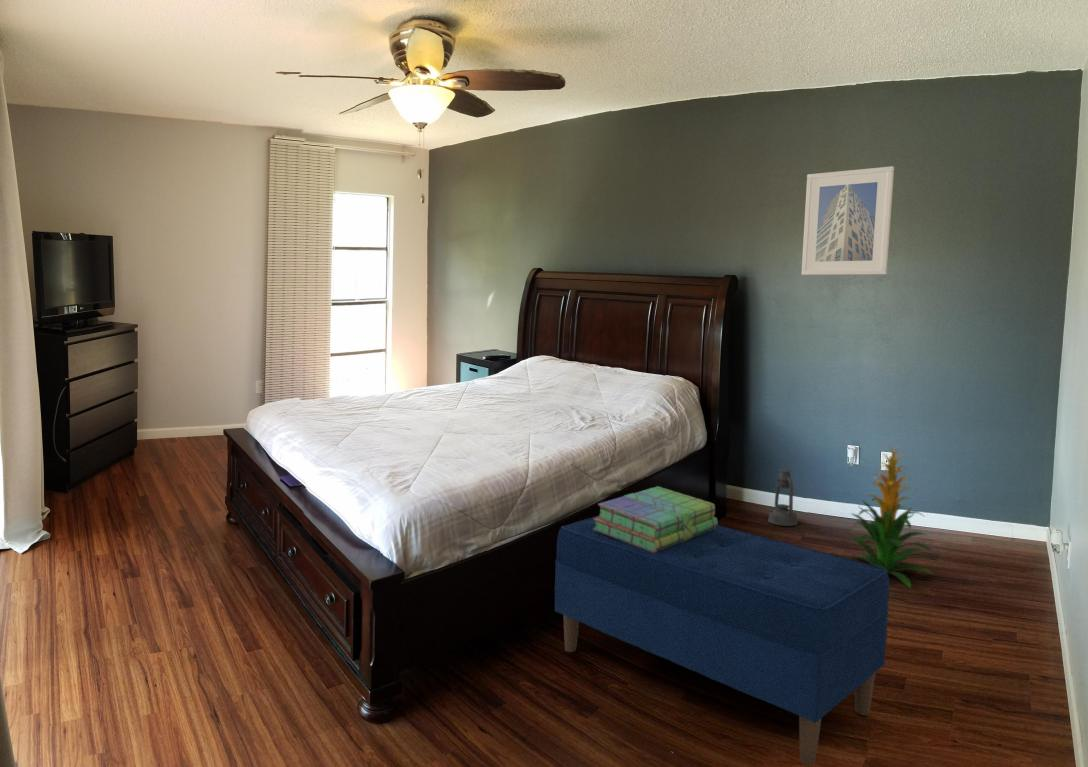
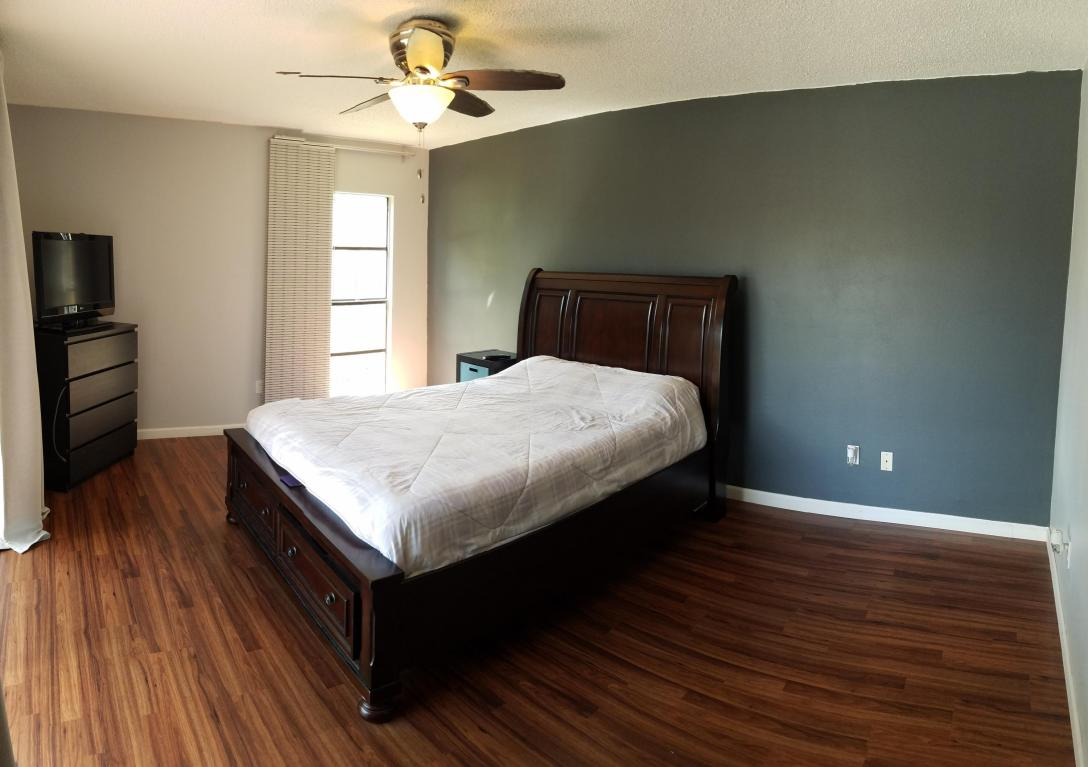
- bench (708, 613)
- indoor plant (888, 509)
- stack of books (655, 518)
- lantern (789, 495)
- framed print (845, 223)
